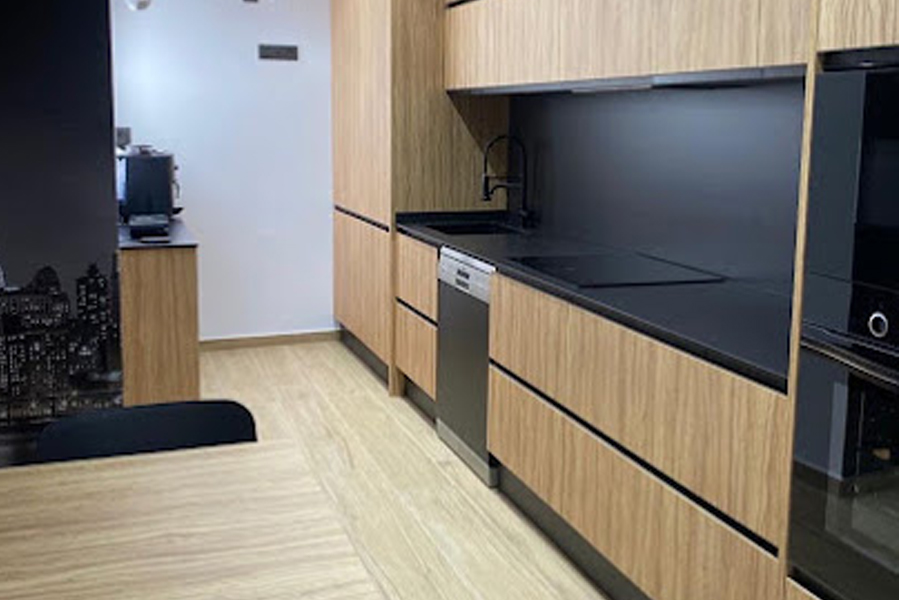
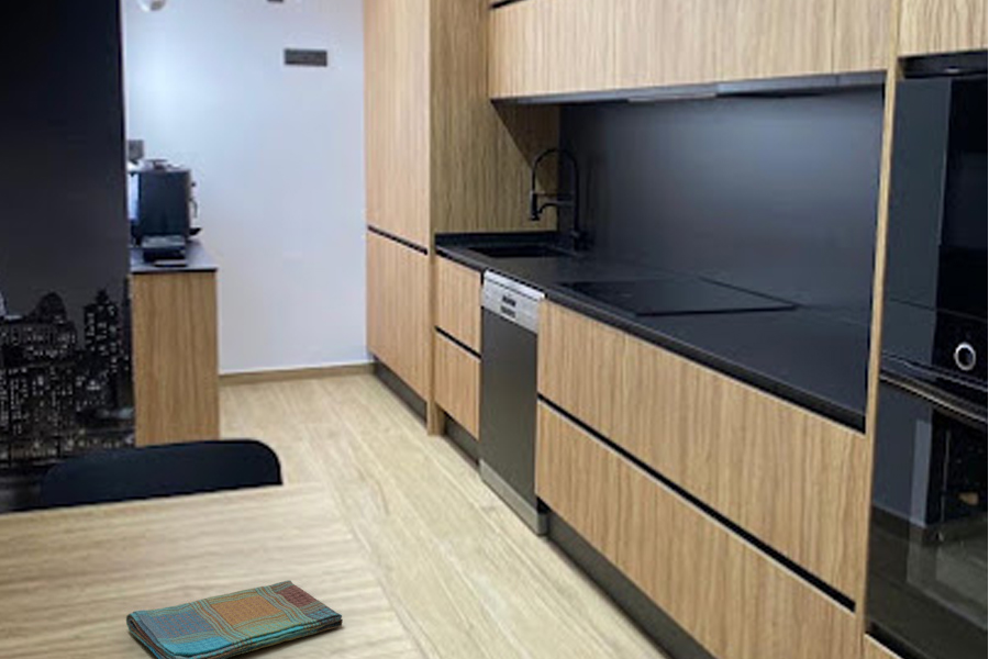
+ dish towel (234, 619)
